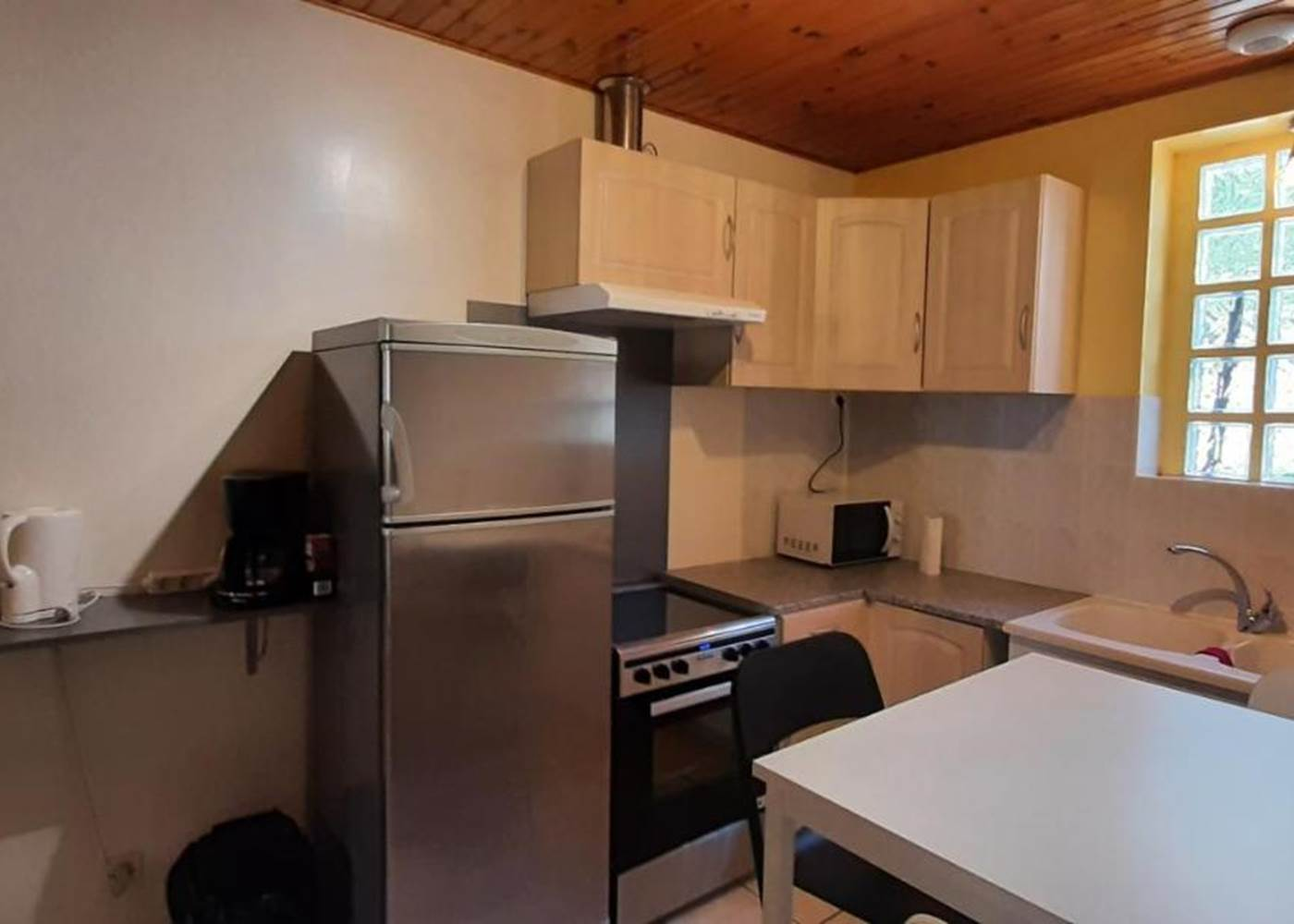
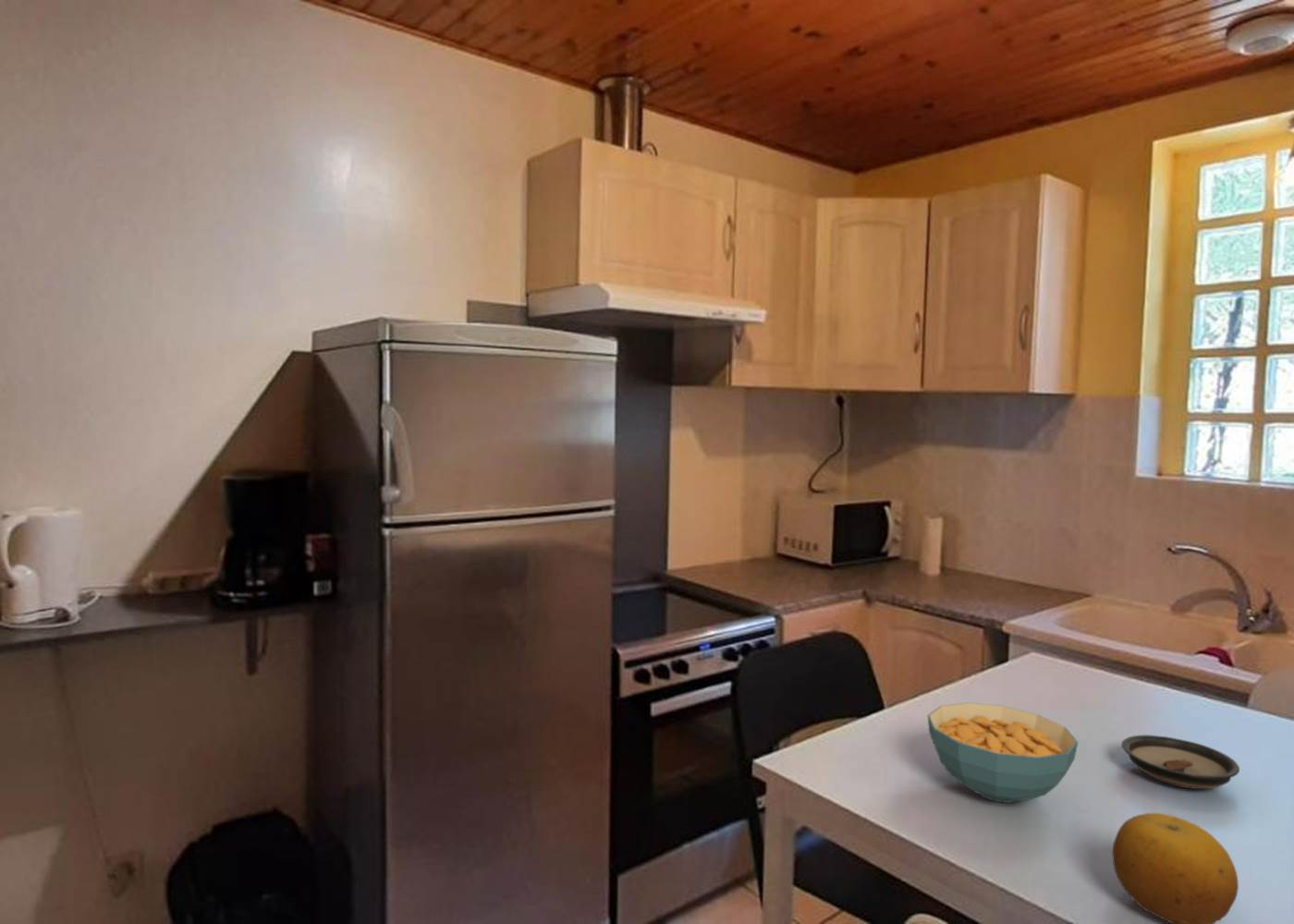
+ cereal bowl (998, 760)
+ fruit (1172, 868)
+ saucer (1178, 766)
